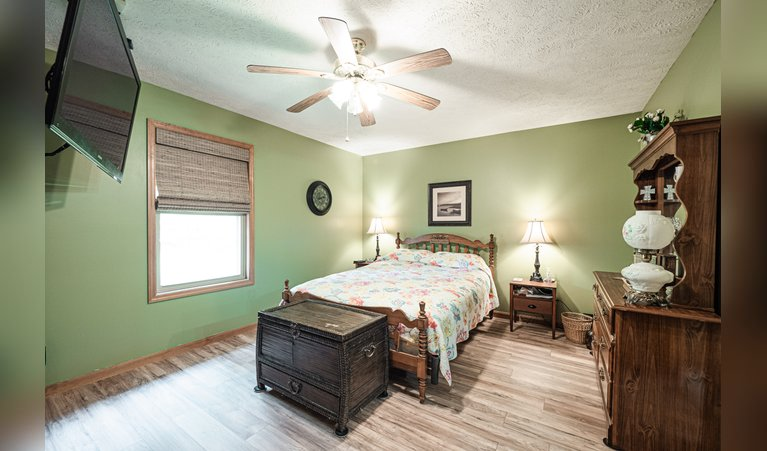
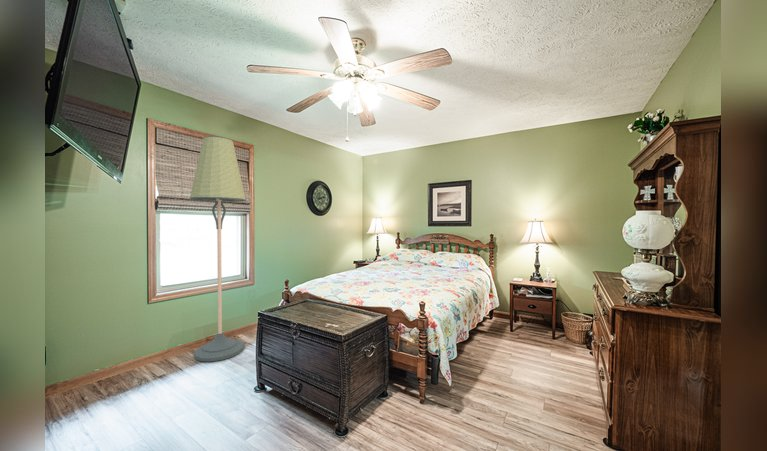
+ floor lamp (219, 246)
